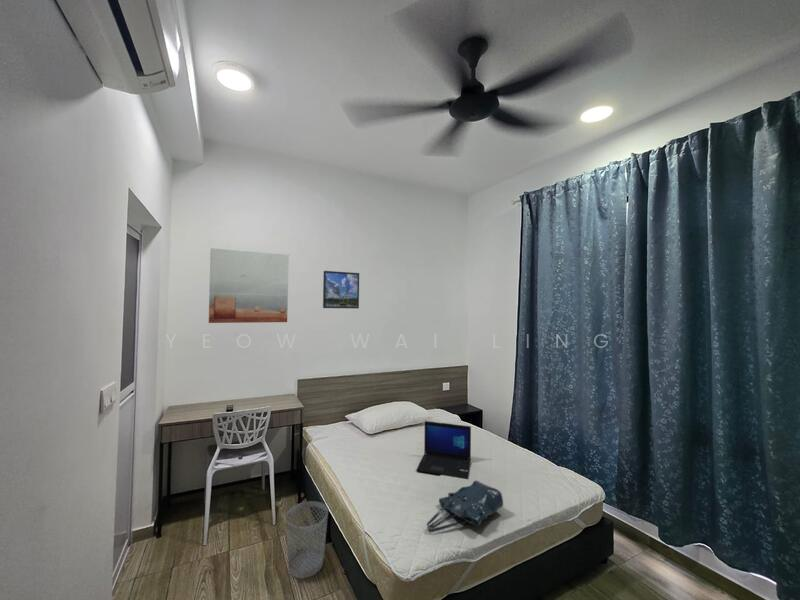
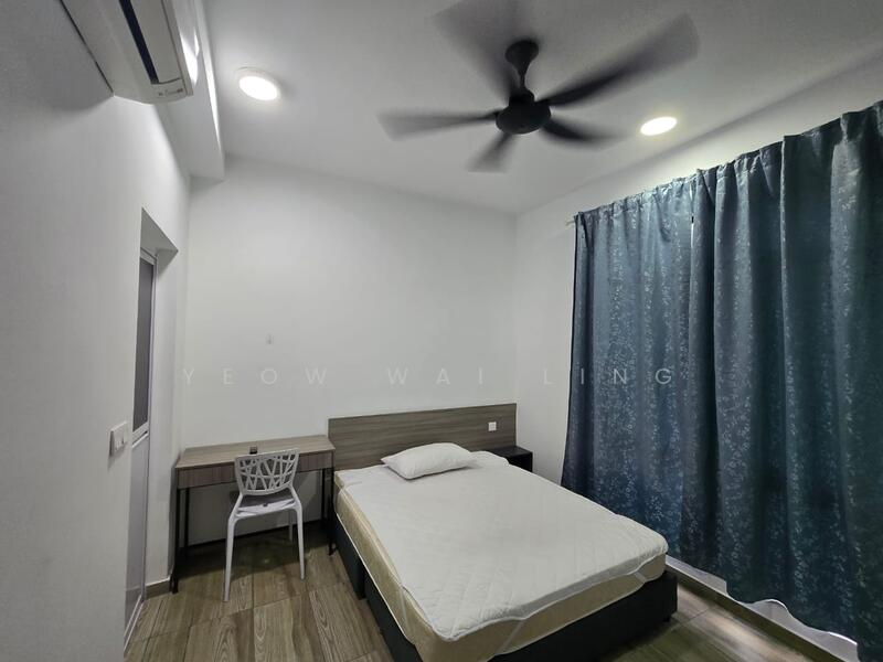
- tote bag (461, 505)
- laptop (444, 448)
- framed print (341, 290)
- wall art (250, 287)
- wastebasket (307, 538)
